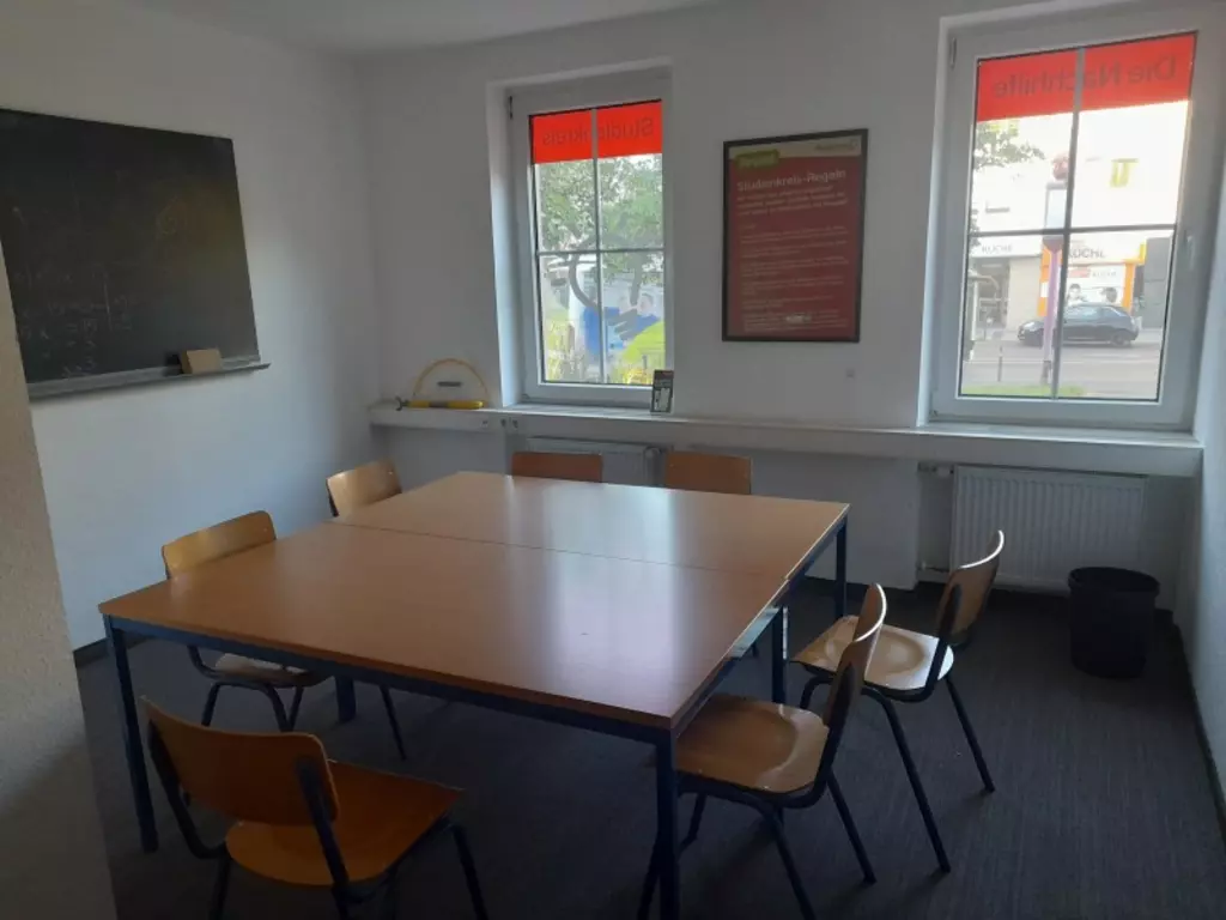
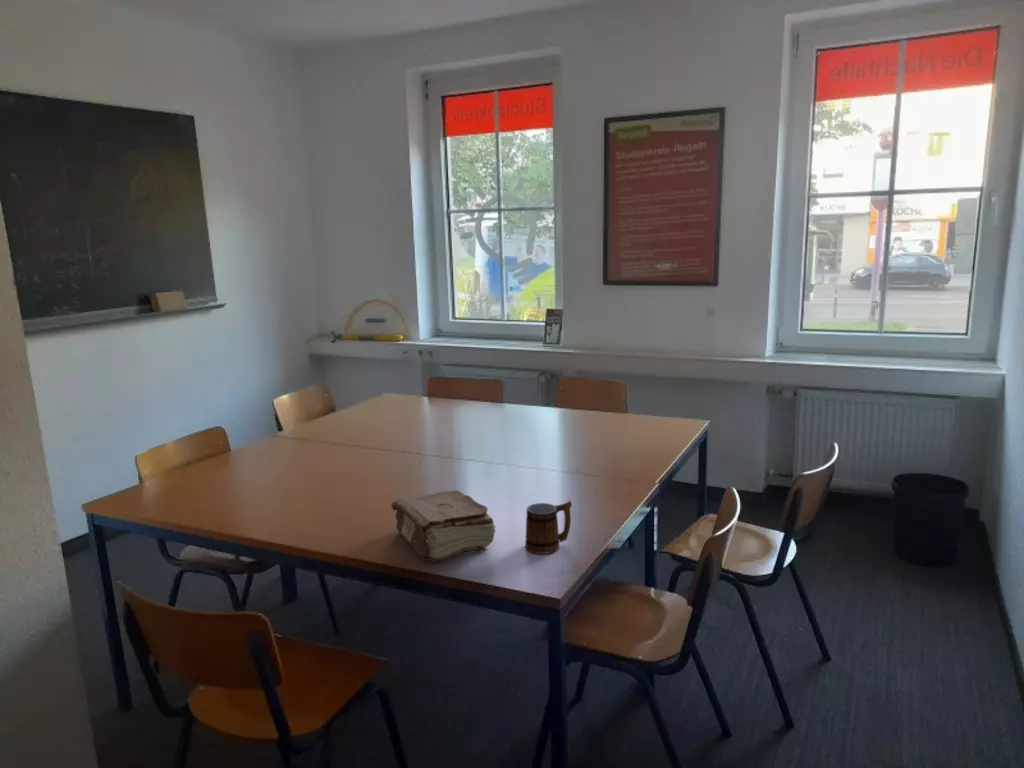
+ book (443, 521)
+ mug (549, 525)
